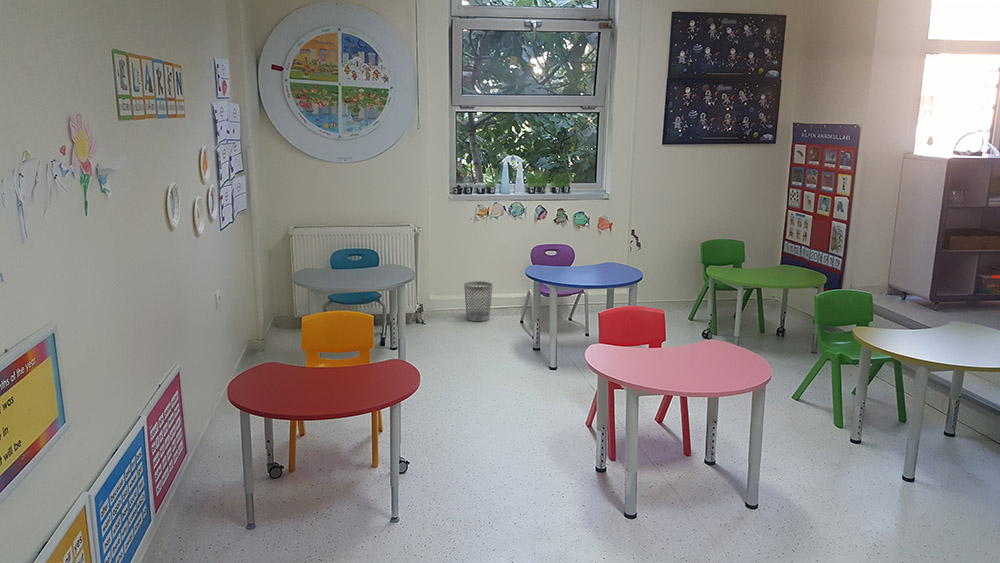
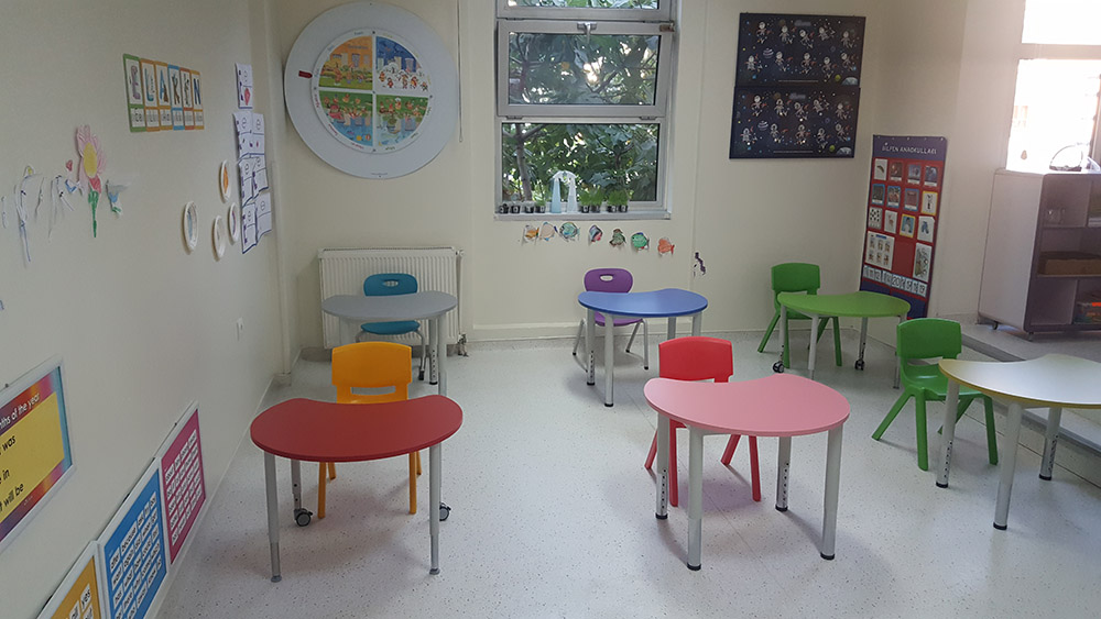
- wastebasket (478, 301)
